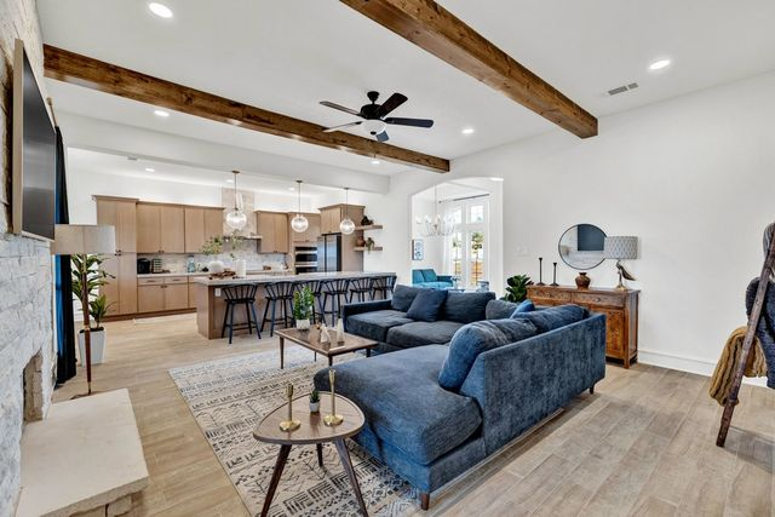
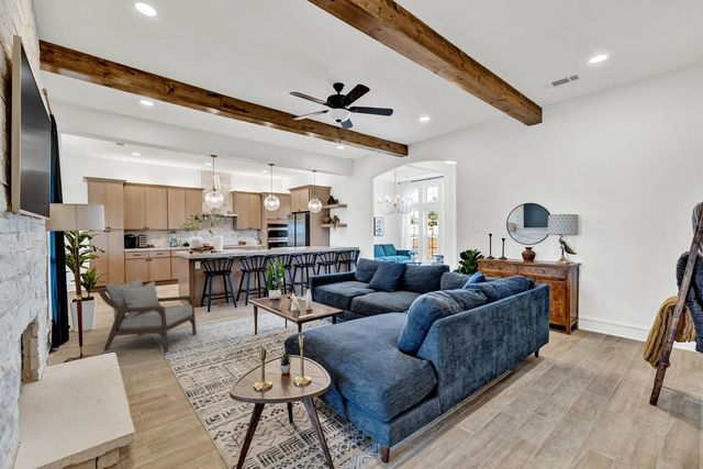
+ armchair (148, 311)
